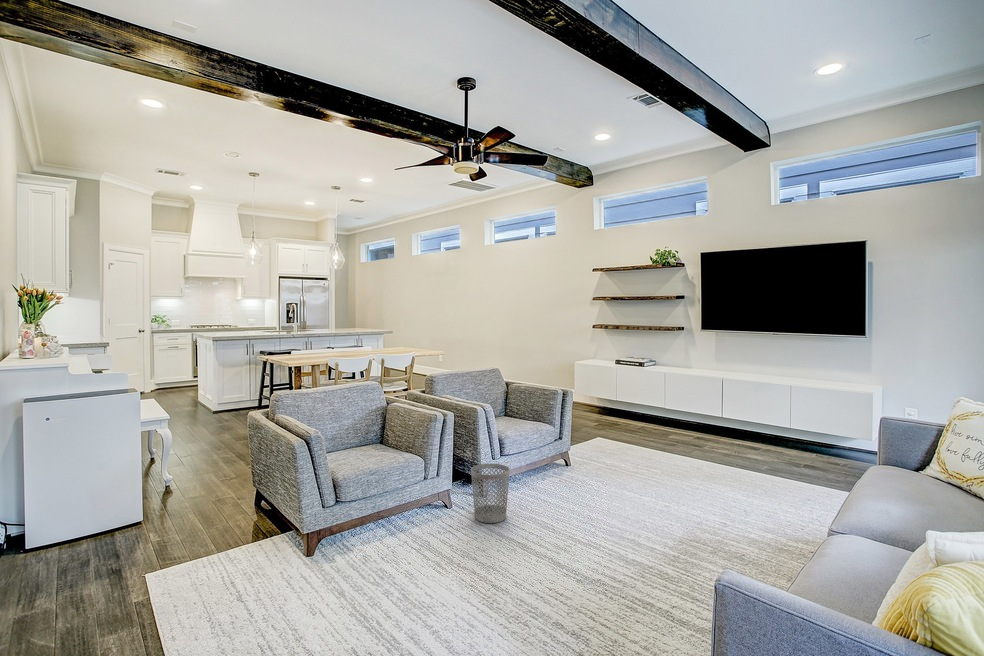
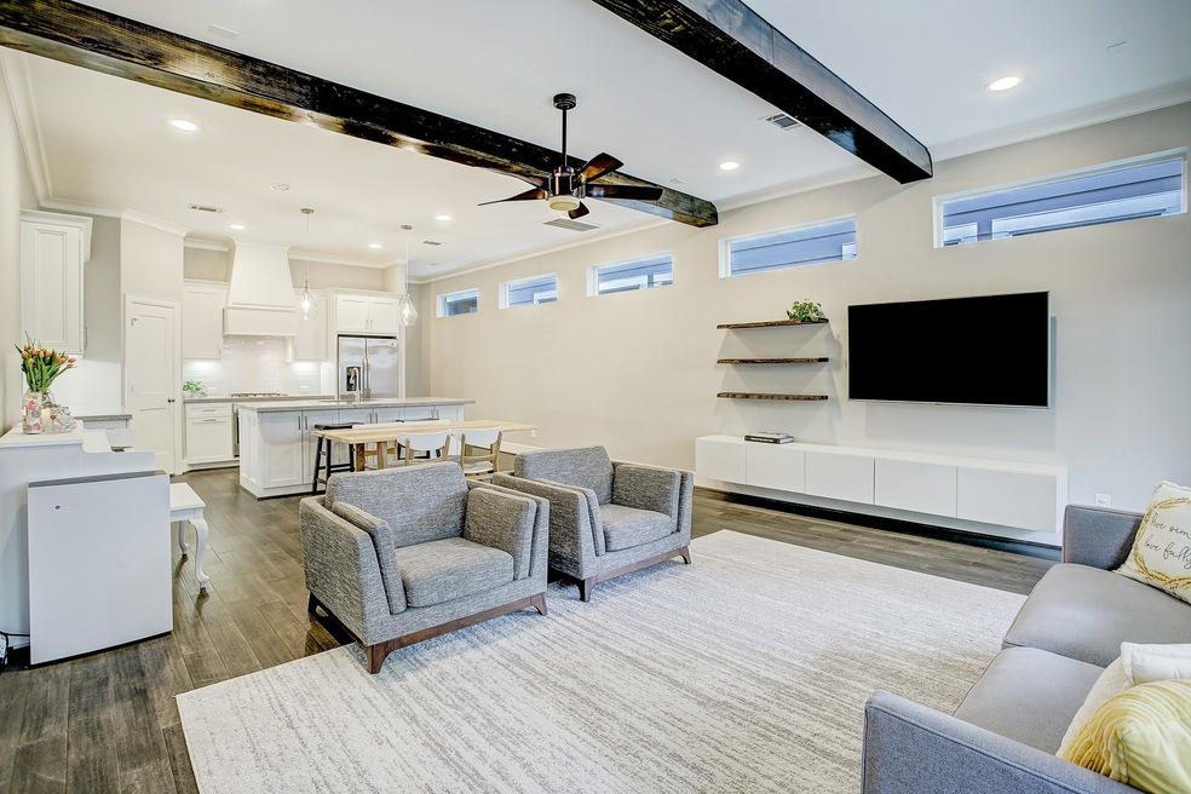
- wastebasket (490, 492)
